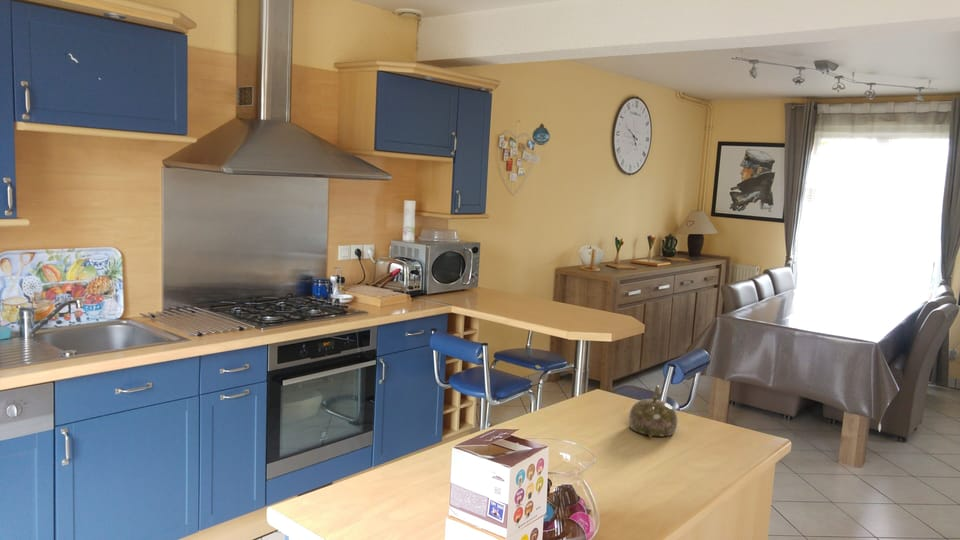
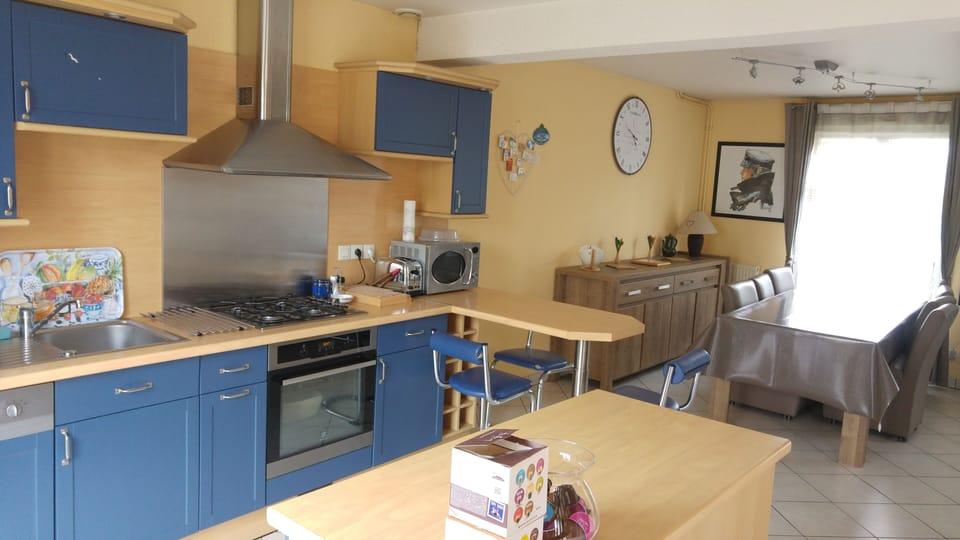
- teapot (653, 411)
